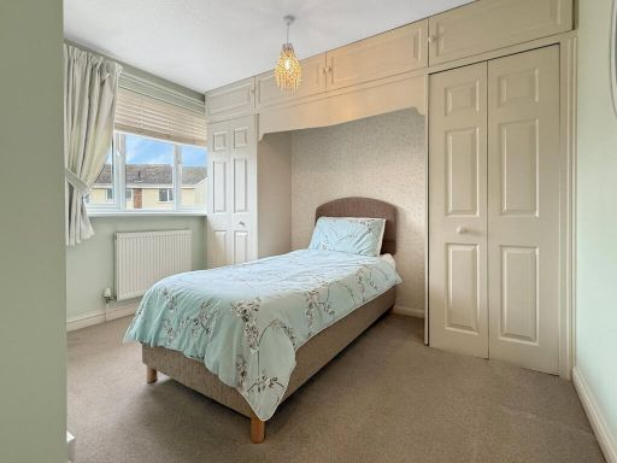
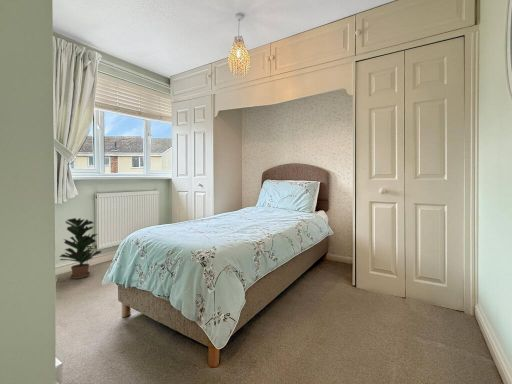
+ potted plant (78, 246)
